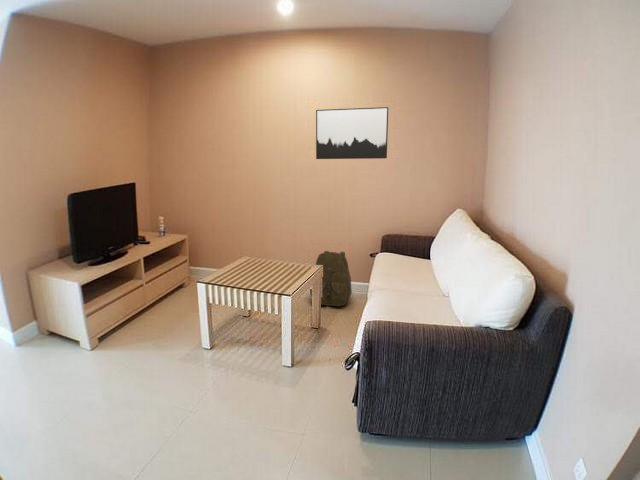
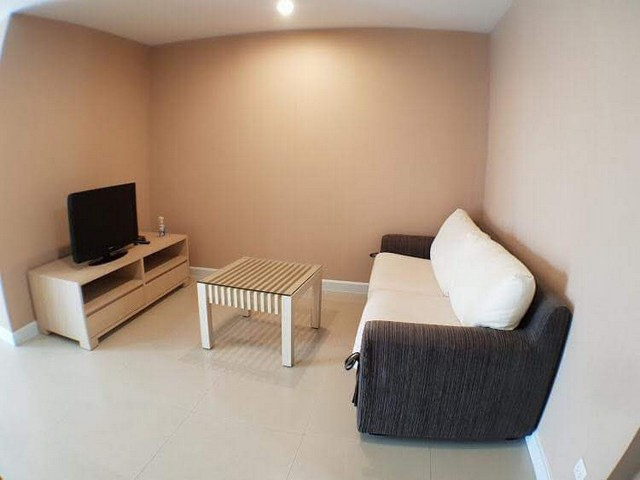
- wall art (351, 134)
- backpack (331, 277)
